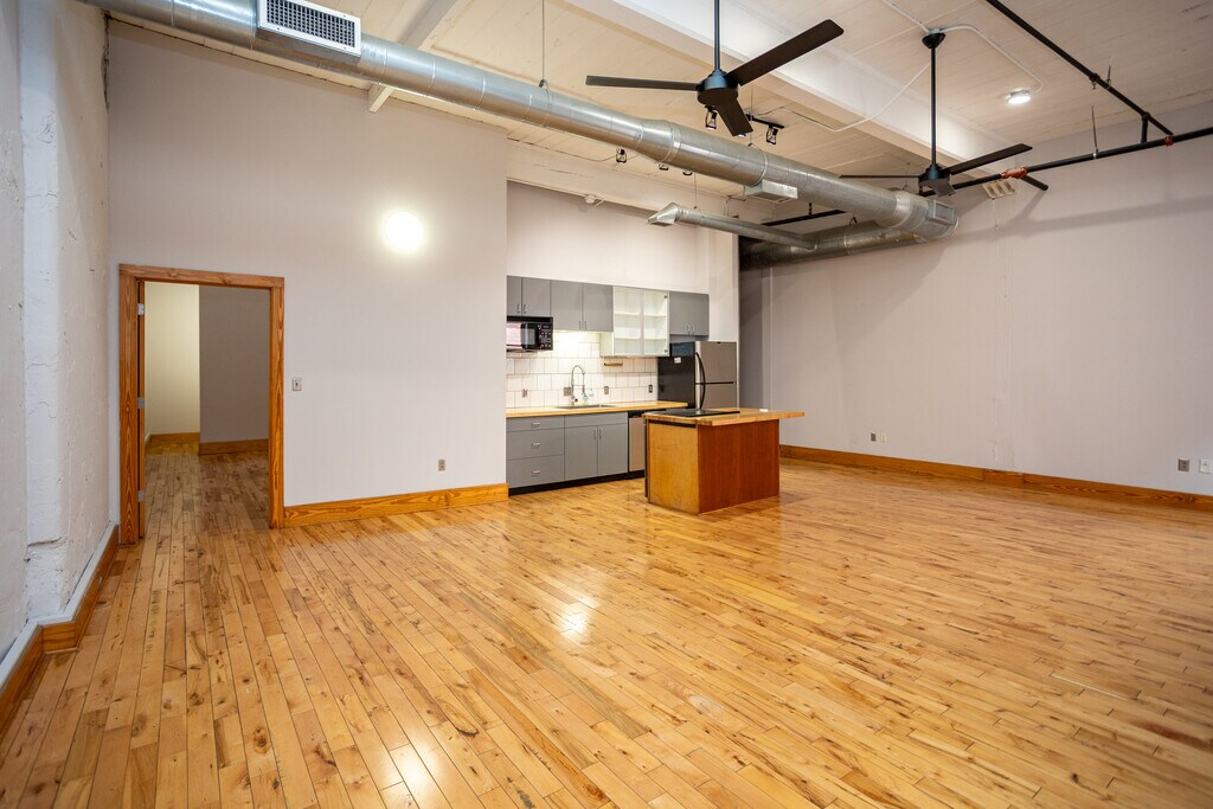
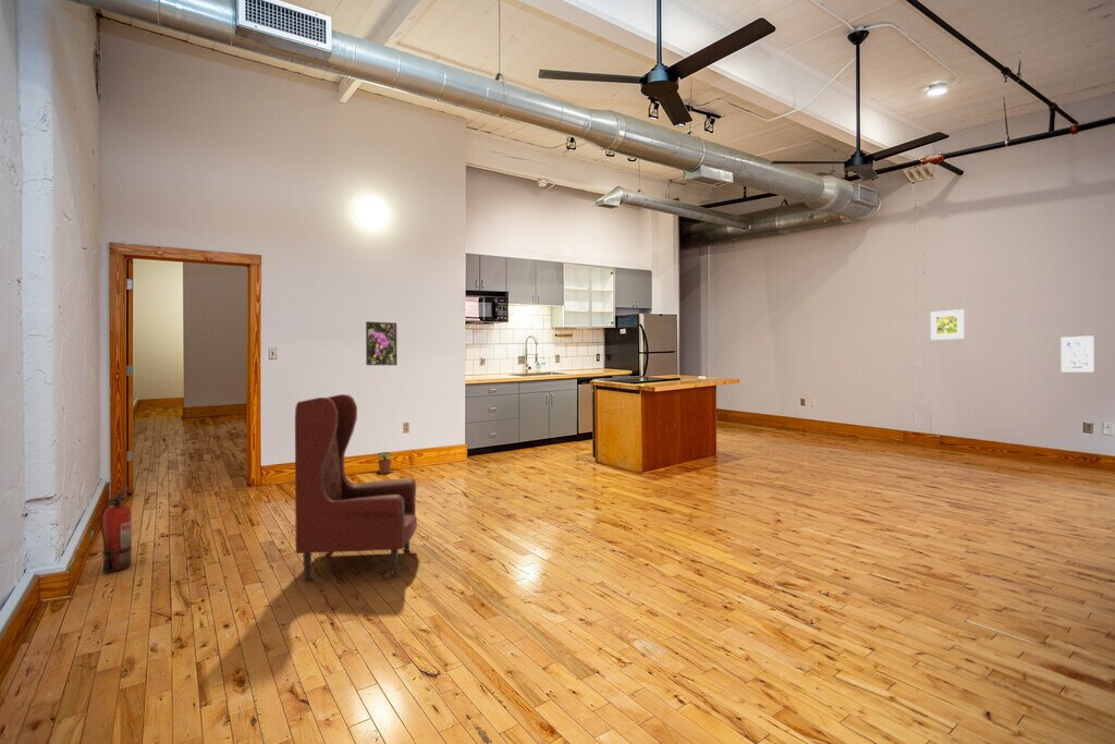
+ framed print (946, 325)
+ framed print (381, 343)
+ fire extinguisher (114, 529)
+ potted plant (384, 462)
+ wall art (1077, 354)
+ armchair (364, 483)
